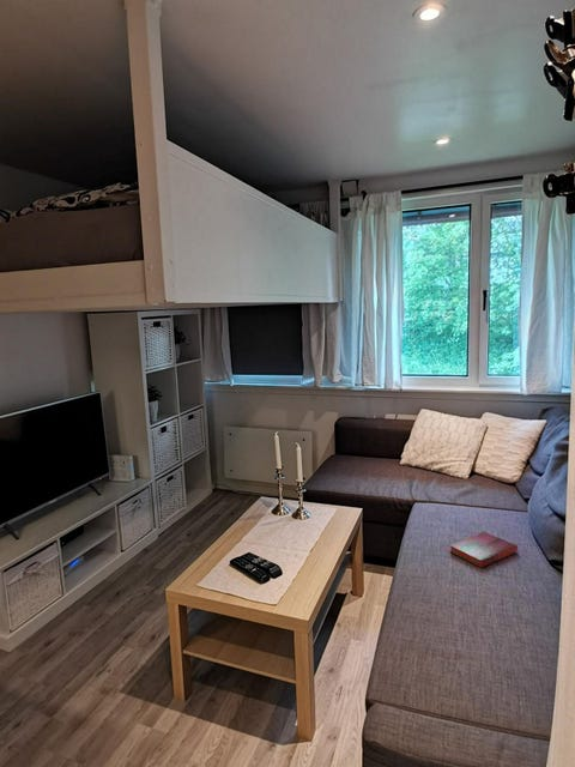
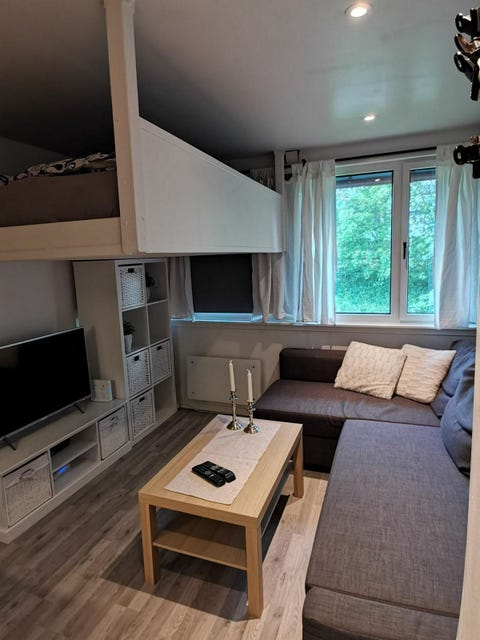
- hardback book (483, 548)
